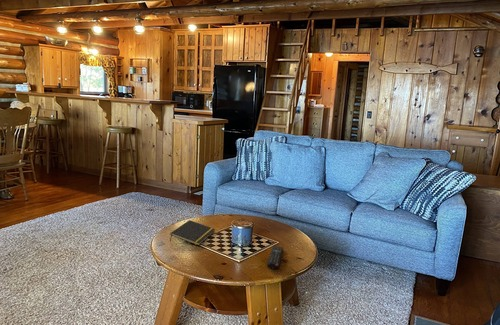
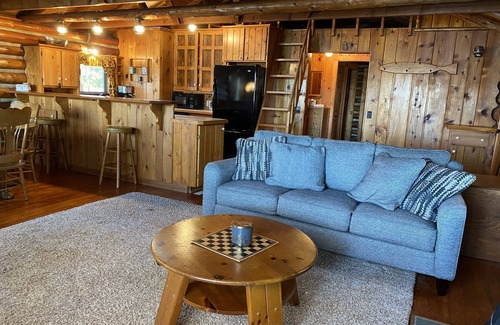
- remote control (275, 257)
- notepad (193, 231)
